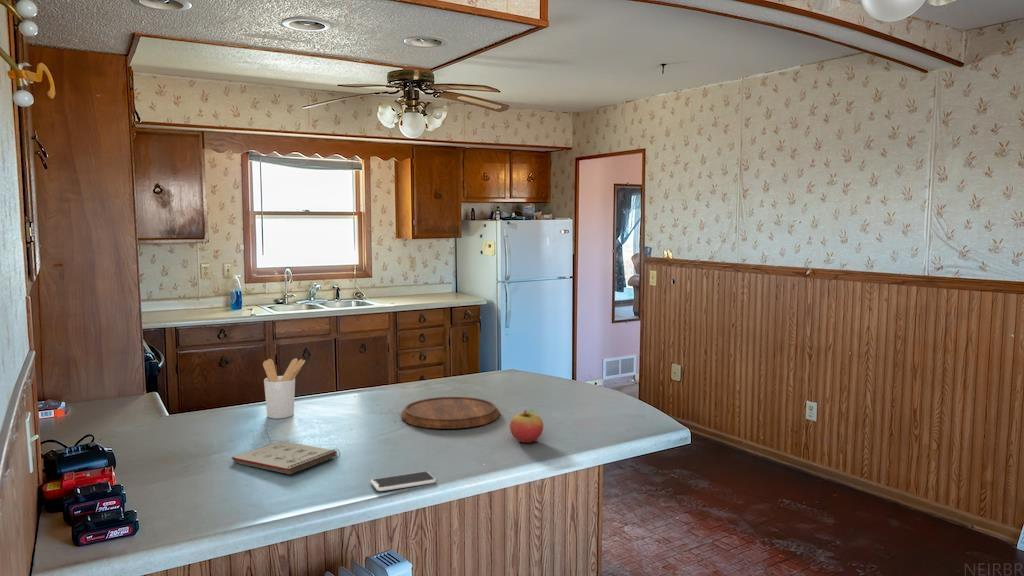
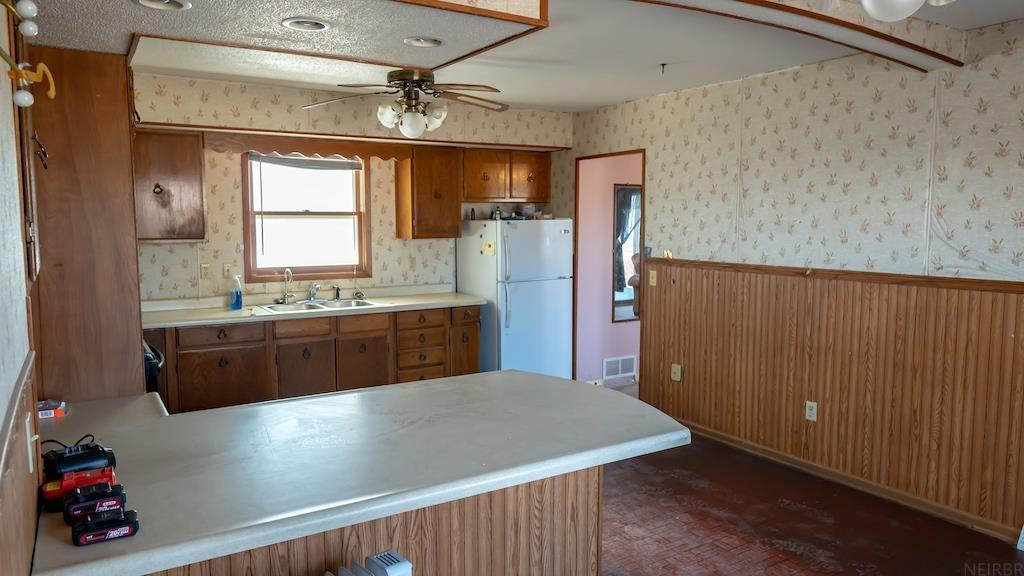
- cutting board (450, 411)
- notepad (286, 455)
- smartphone (403, 480)
- fruit (526, 423)
- utensil holder (285, 386)
